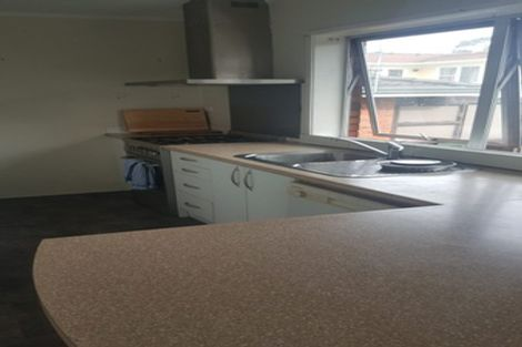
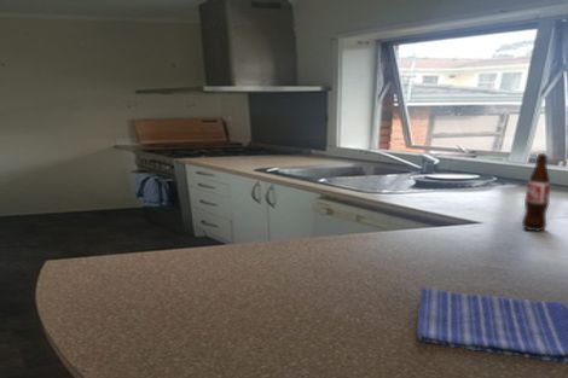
+ dish towel (494, 320)
+ bottle (538, 192)
